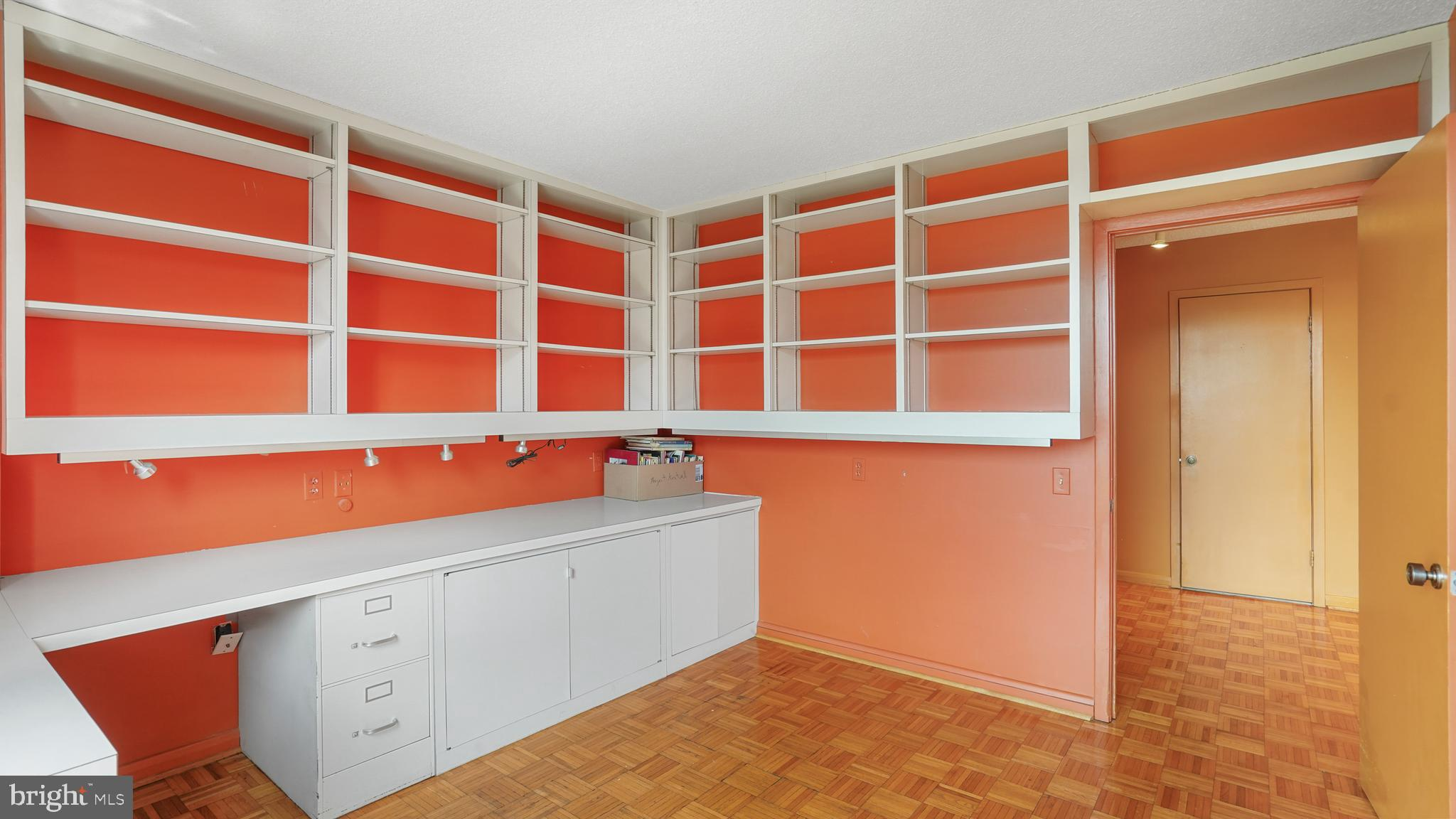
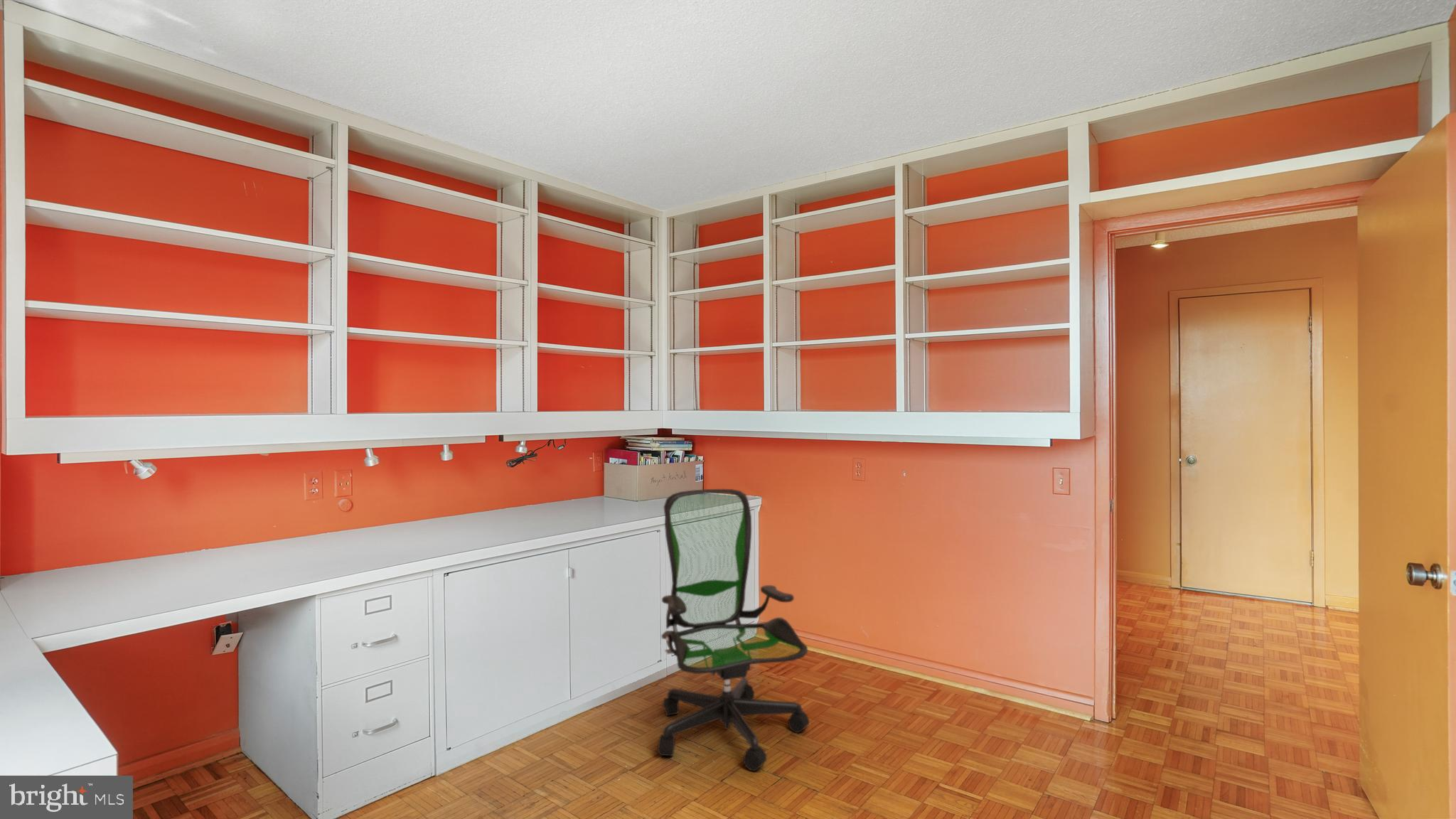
+ office chair (729, 615)
